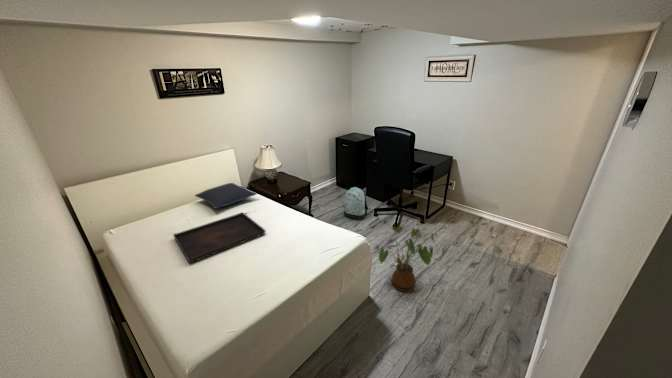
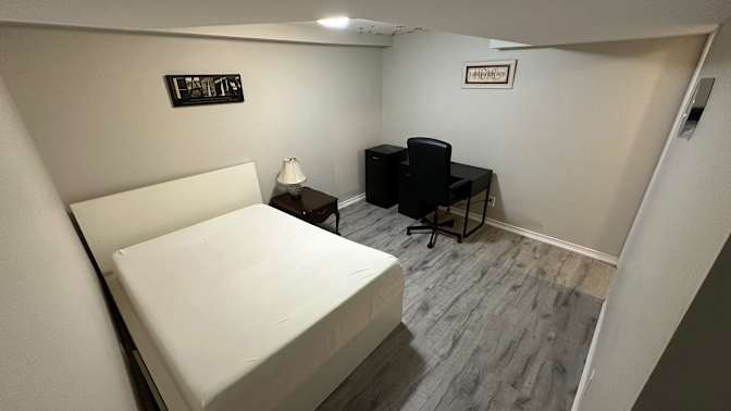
- pillow (225, 194)
- serving tray (220, 234)
- house plant (404, 260)
- backpack (354, 202)
